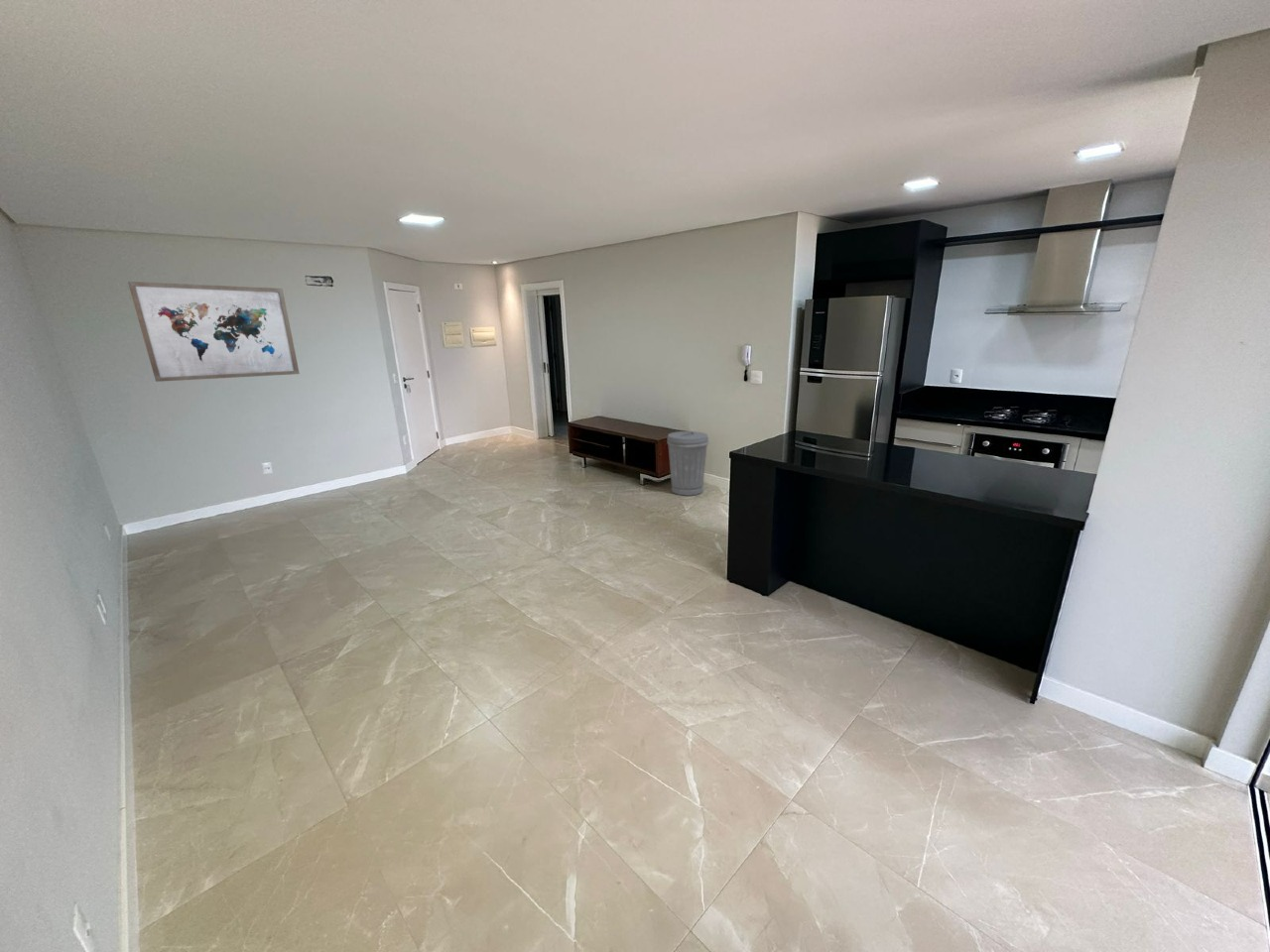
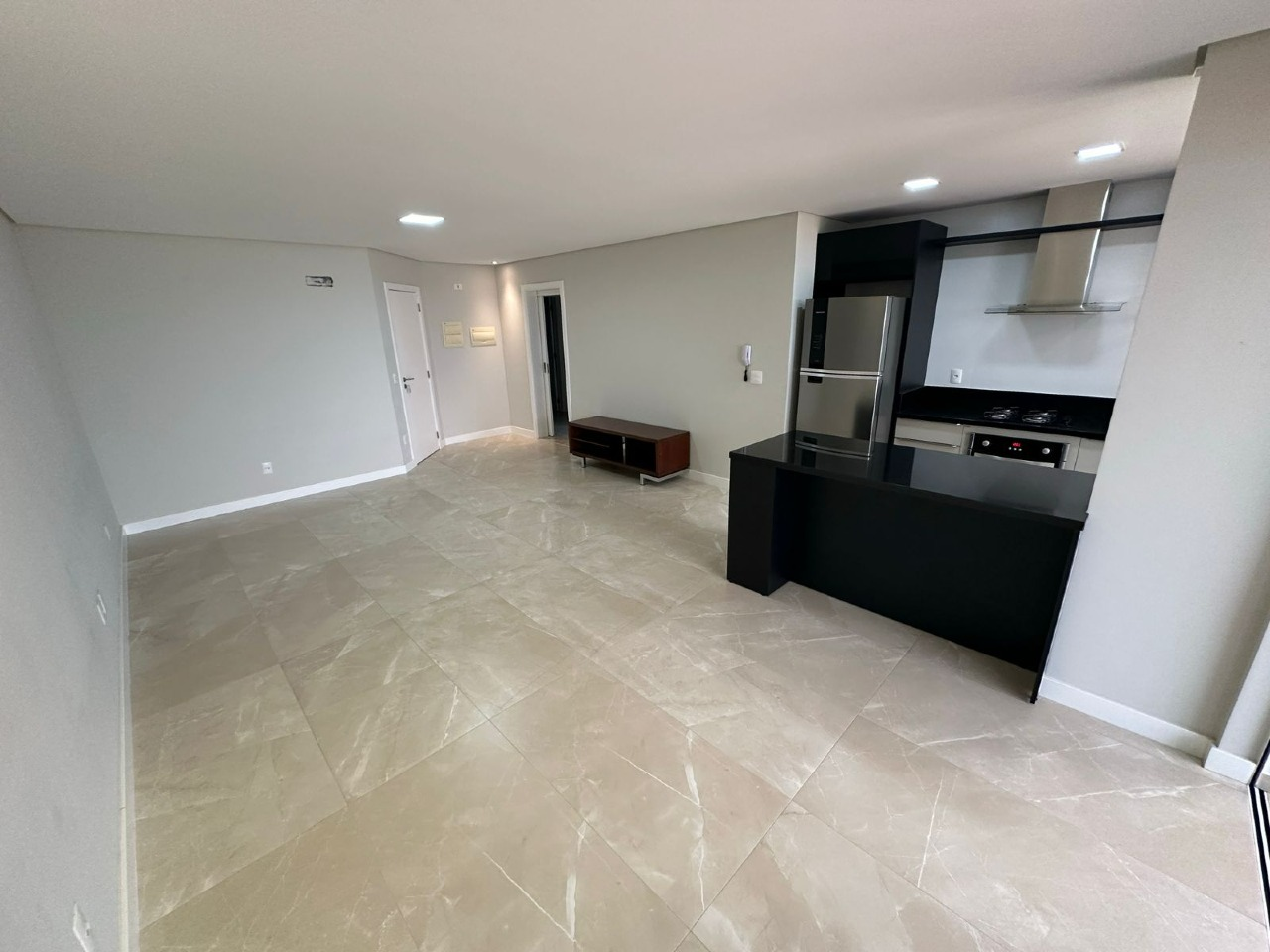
- wall art (222, 332)
- trash can (687, 461)
